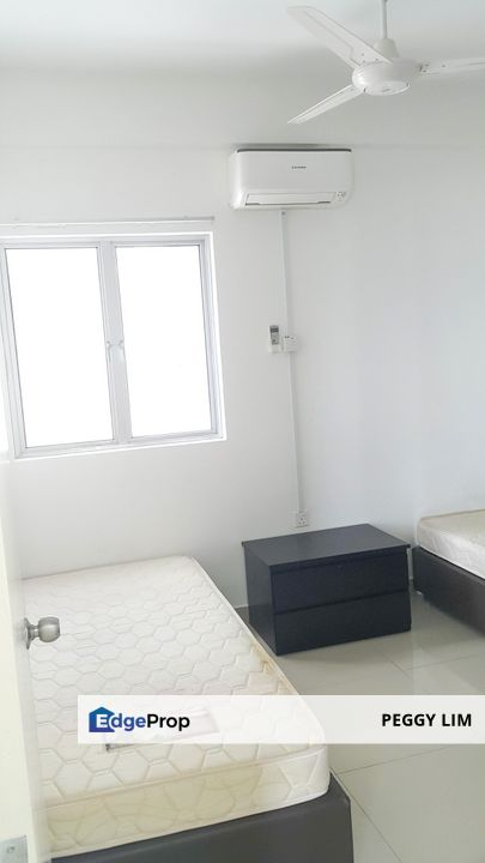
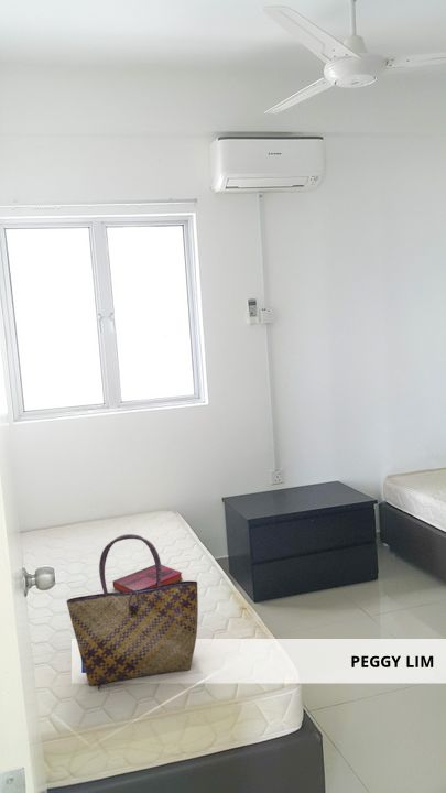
+ tote bag (133, 604)
+ hardback book (148, 579)
